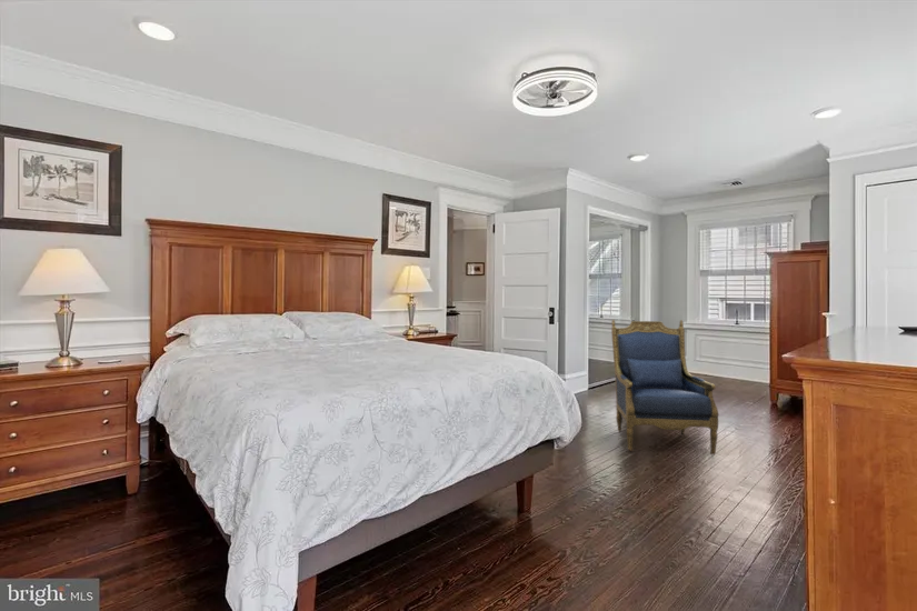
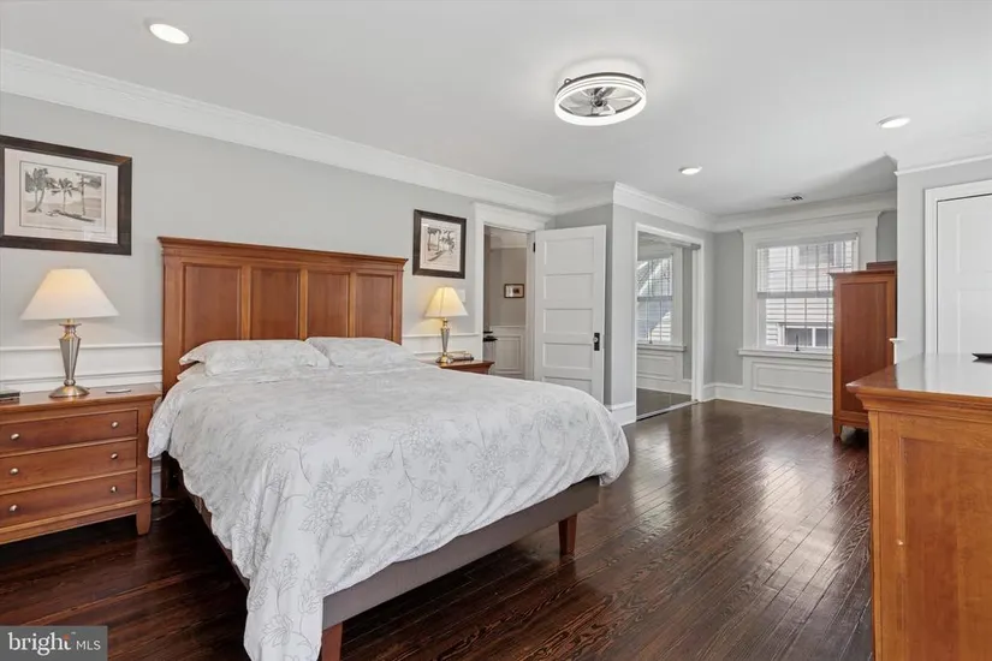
- armchair (658, 380)
